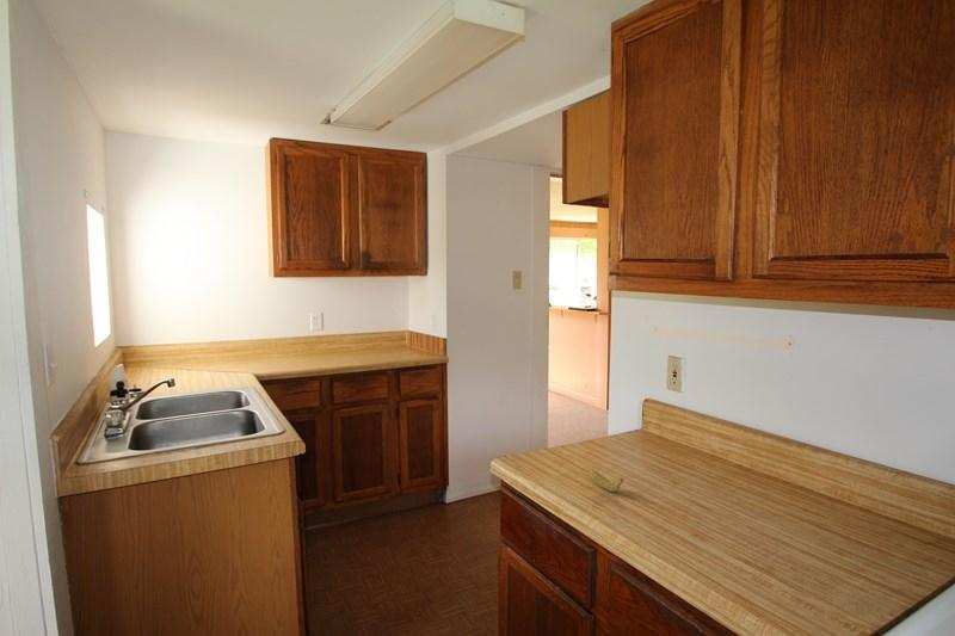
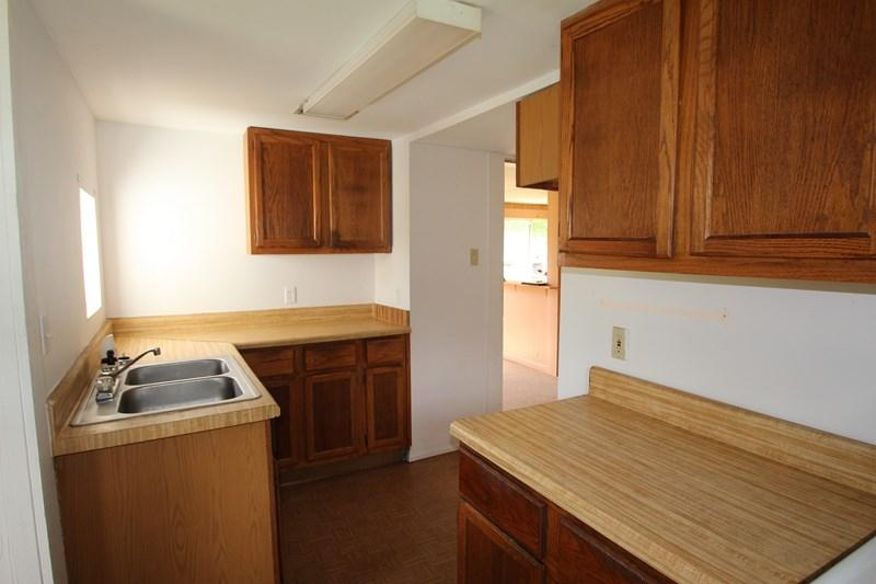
- banana (605, 481)
